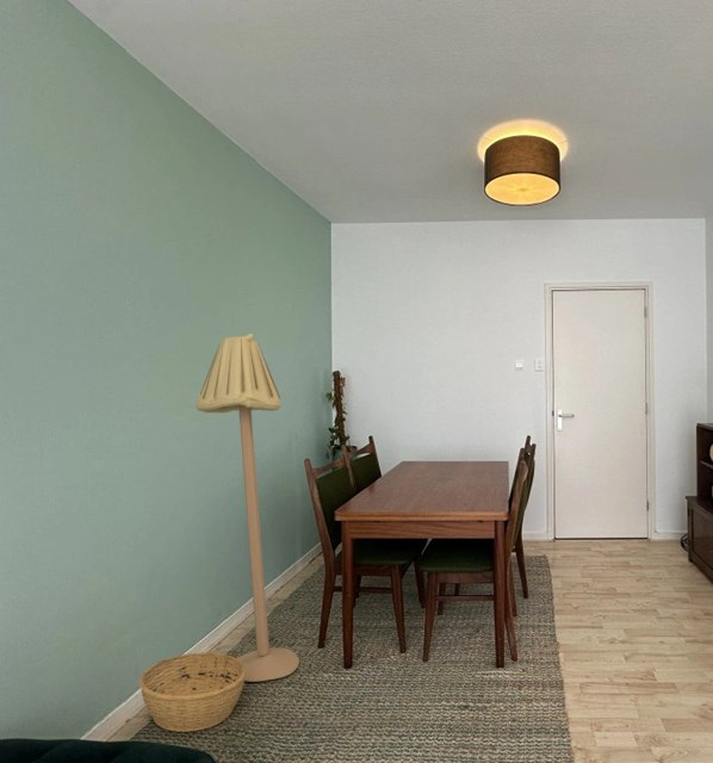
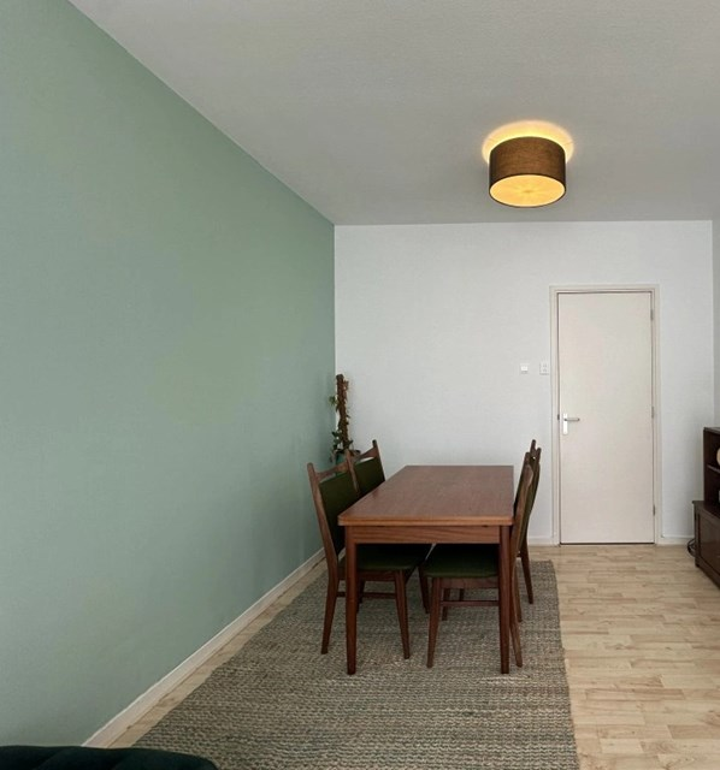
- floor lamp (247, 498)
- basket (193, 691)
